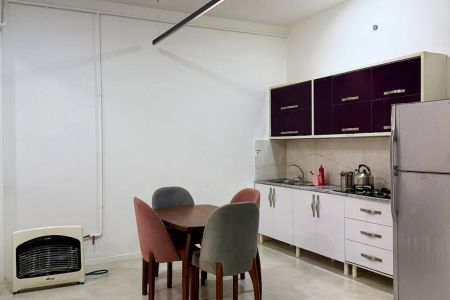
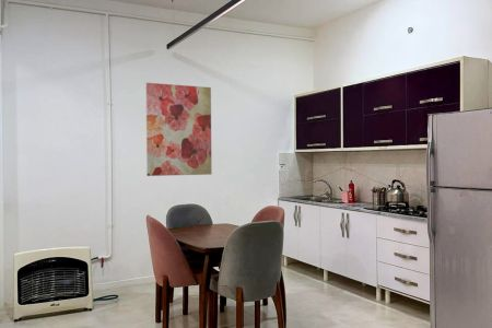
+ wall art (179, 130)
